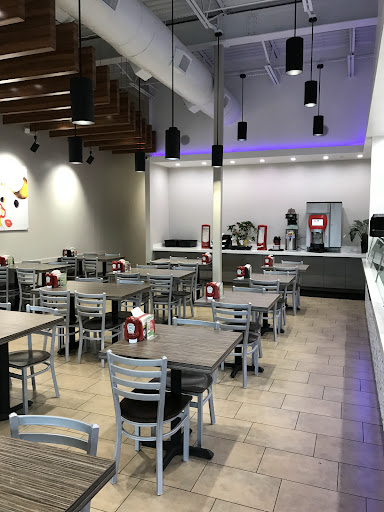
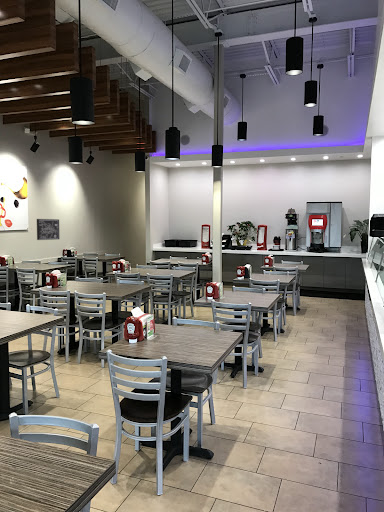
+ wall art (48, 229)
